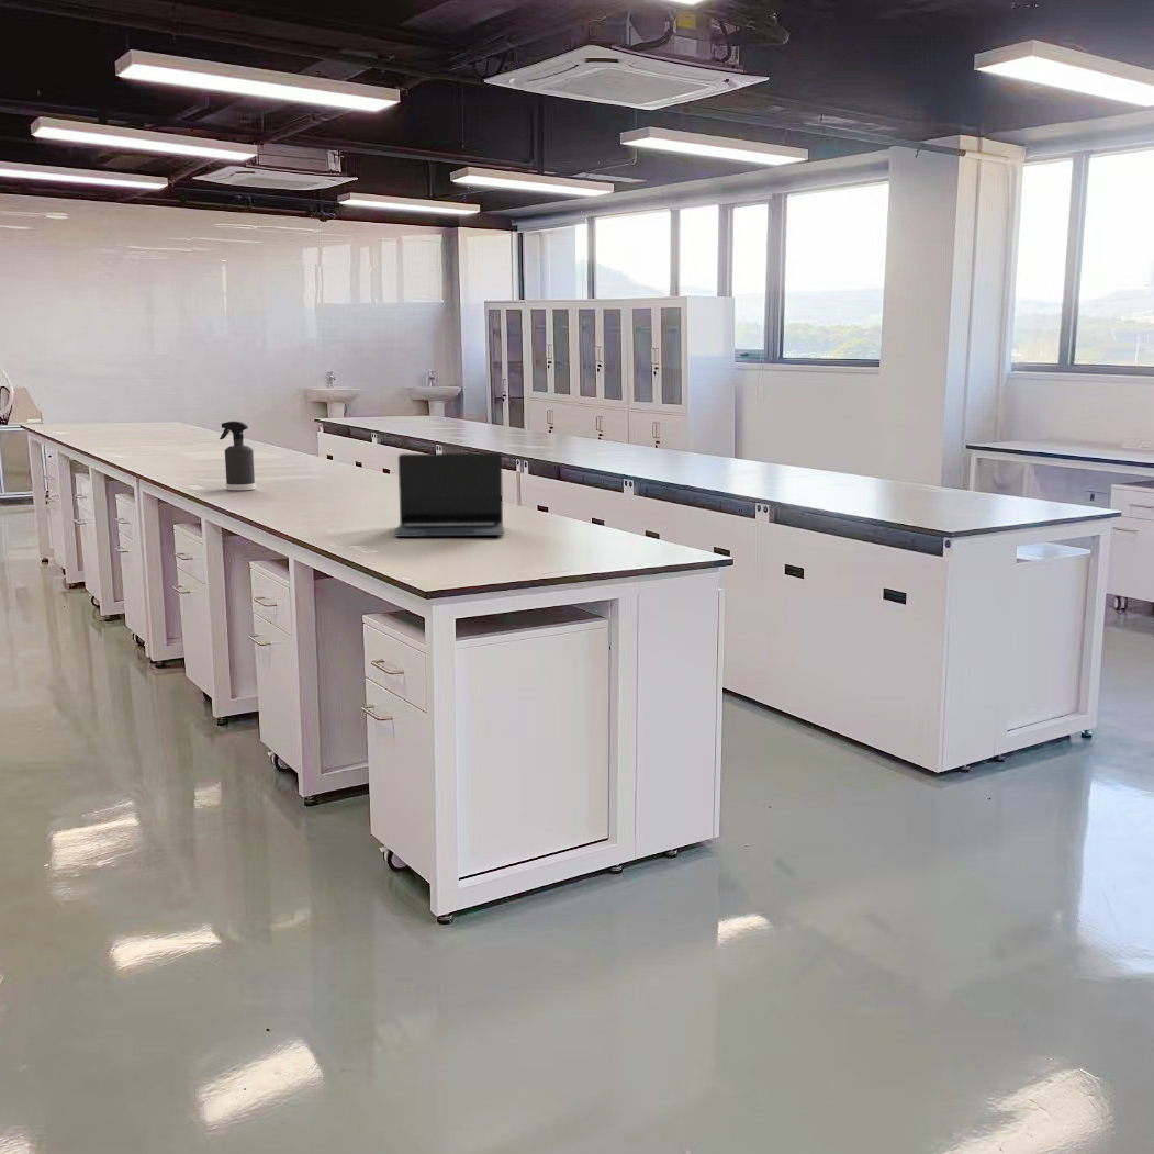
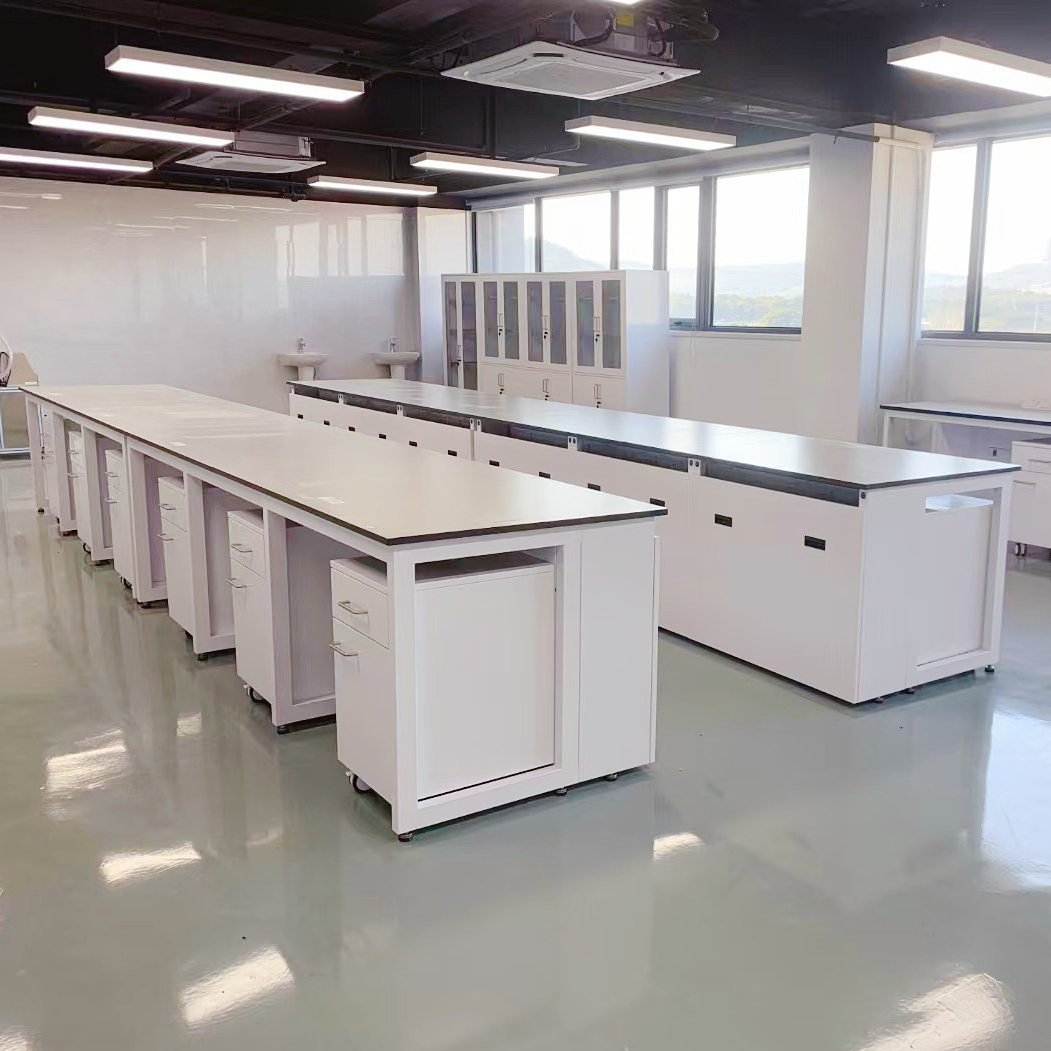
- spray bottle (236, 455)
- laptop (449, 494)
